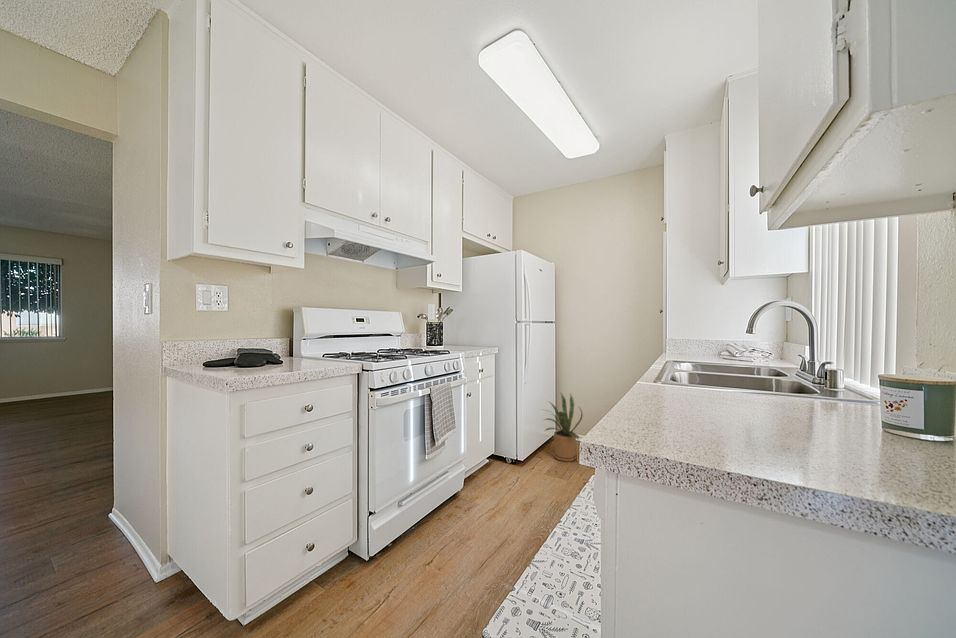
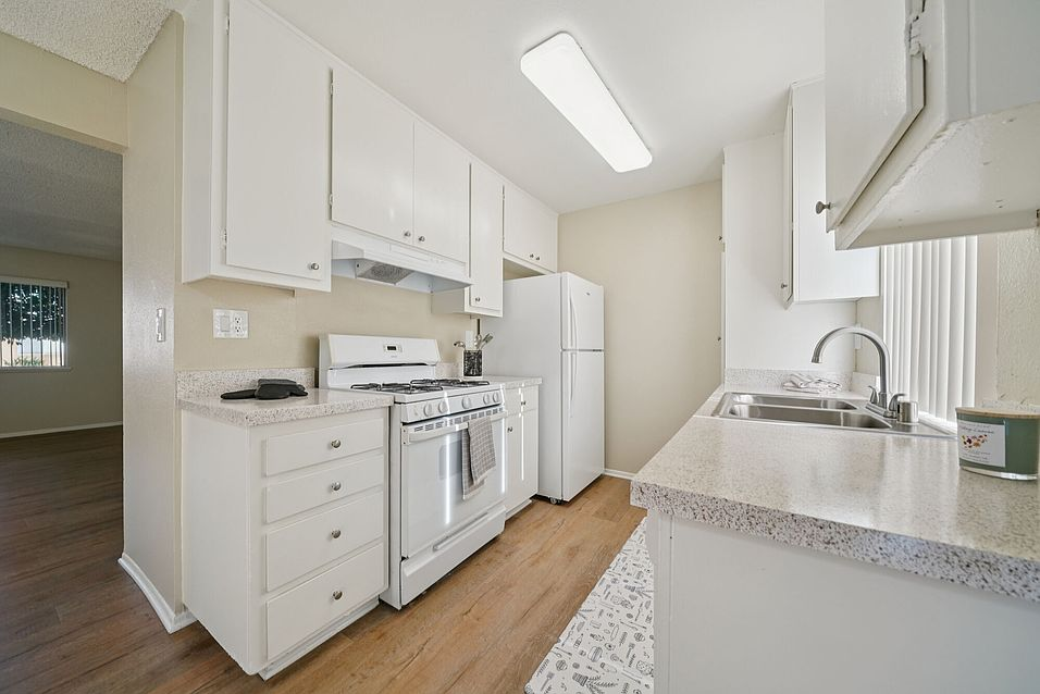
- house plant (561, 426)
